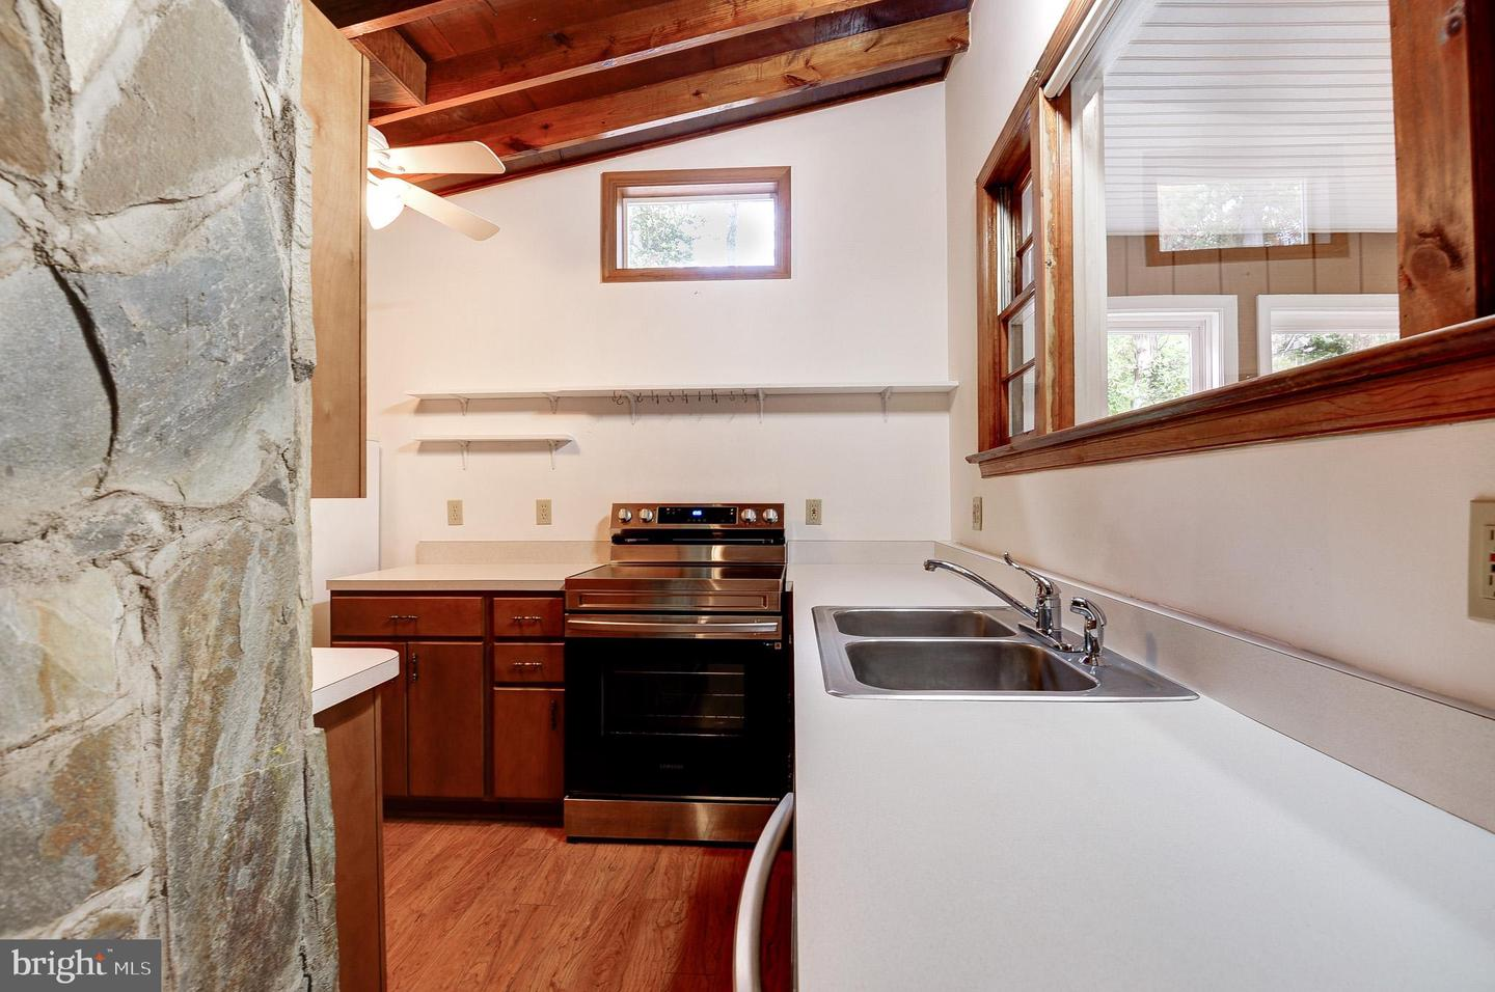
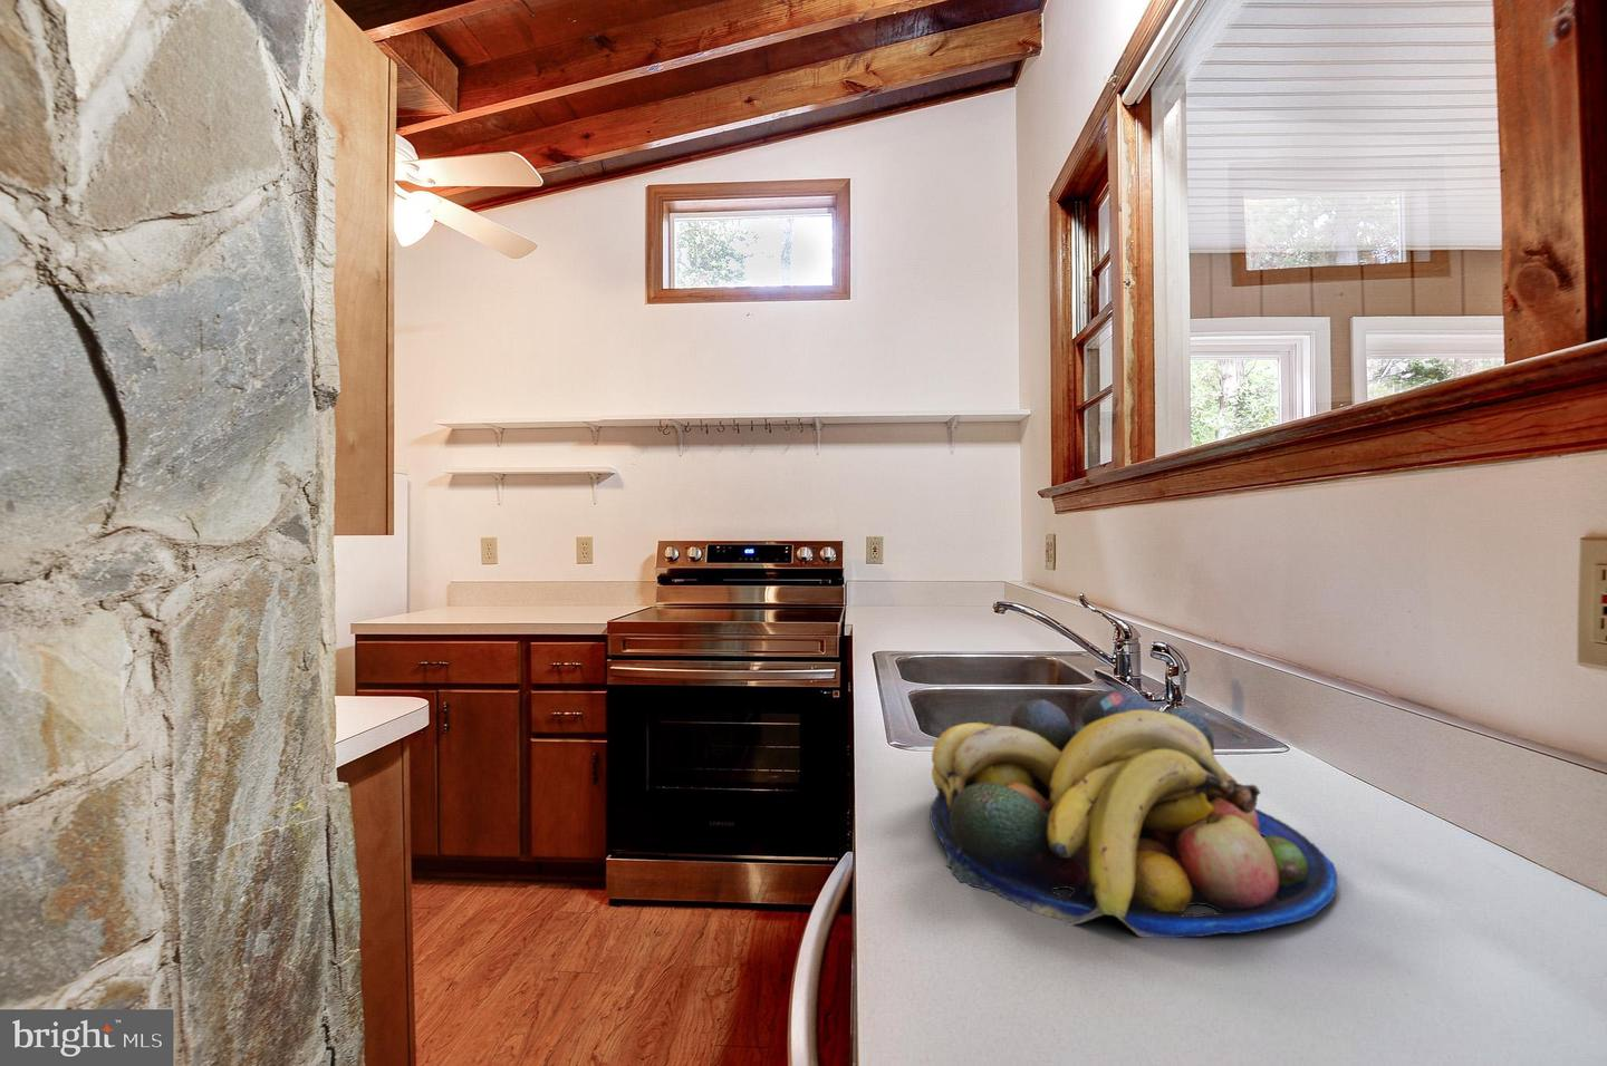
+ fruit bowl (1112, 771)
